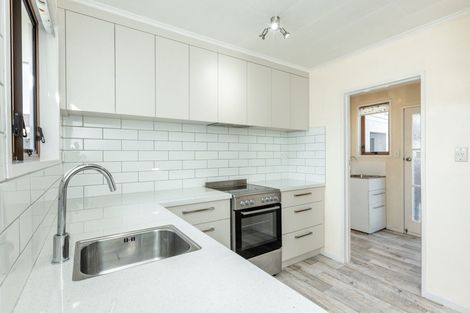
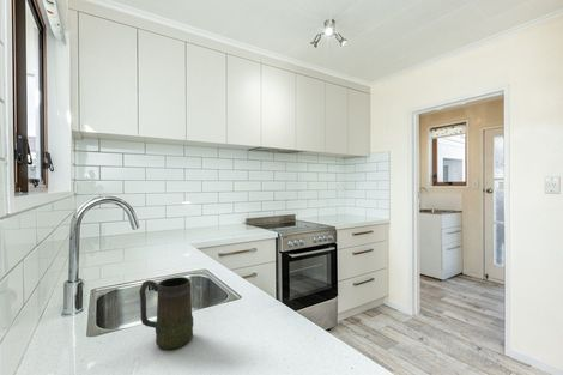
+ mug (167, 309)
